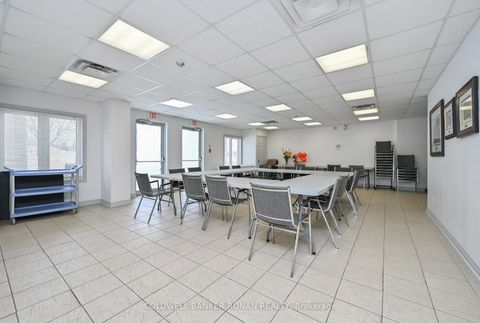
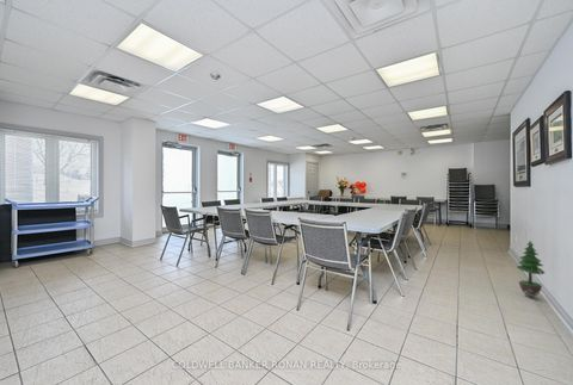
+ potted tree (530, 268)
